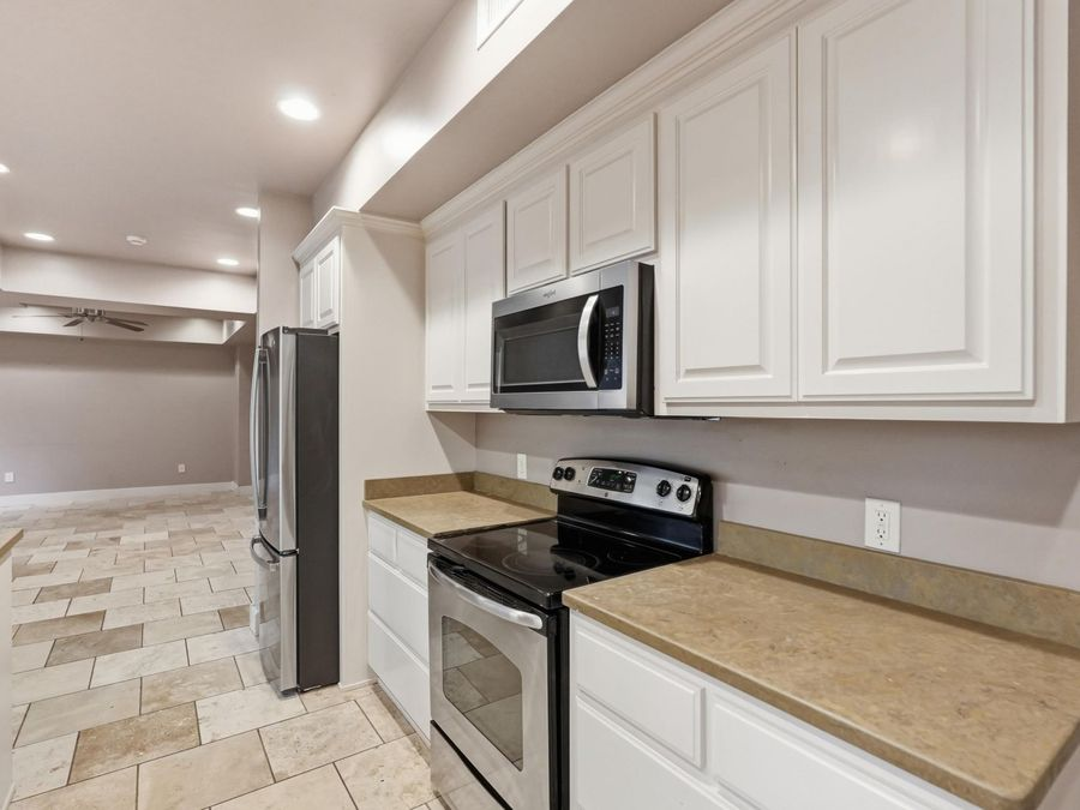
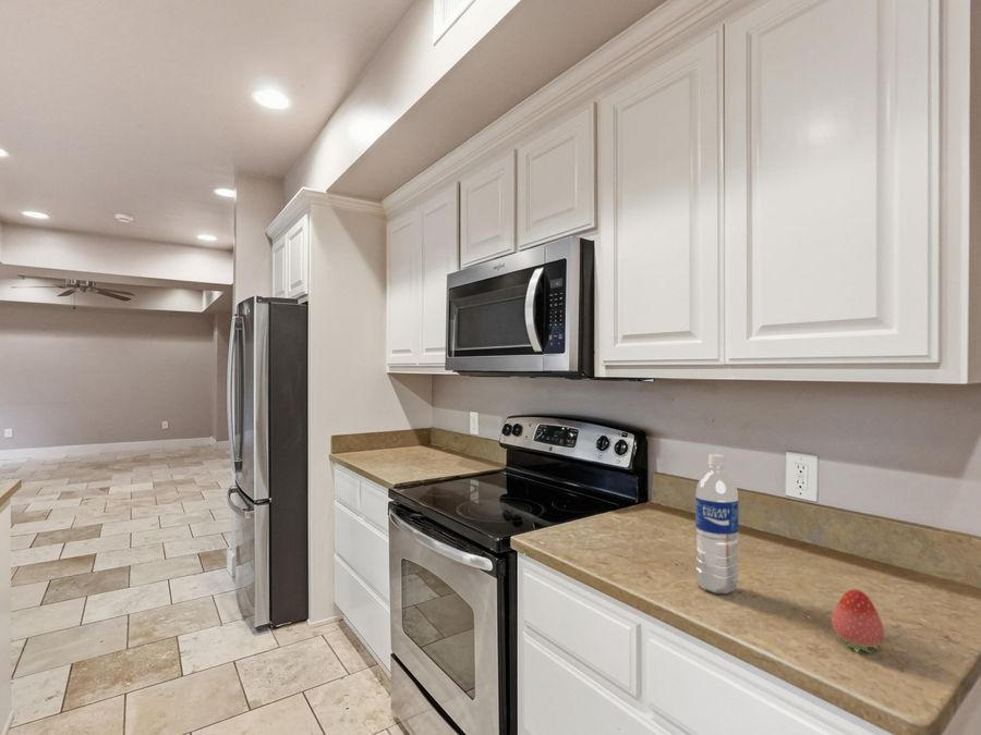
+ fruit (857, 617)
+ water bottle (716, 522)
